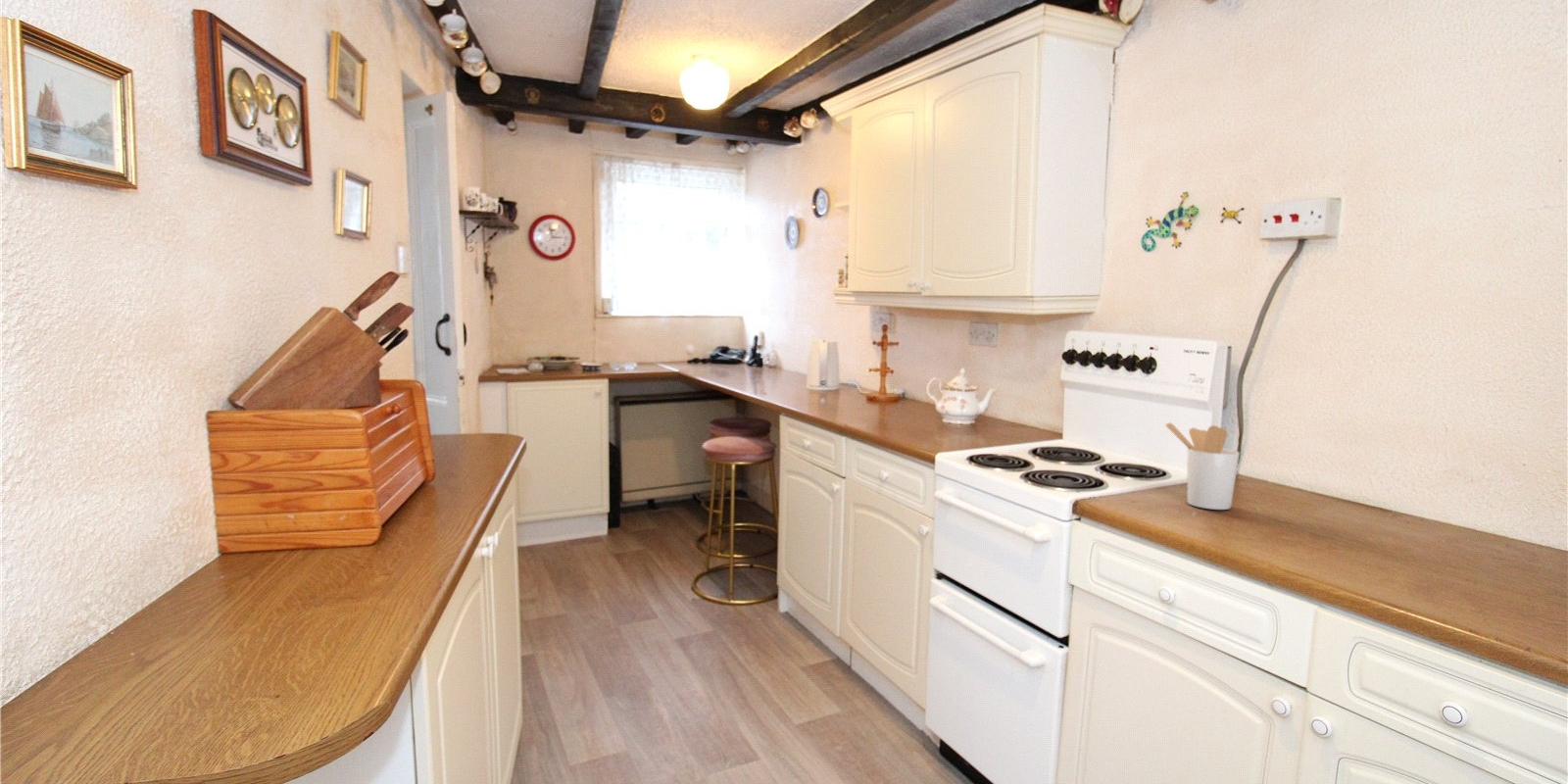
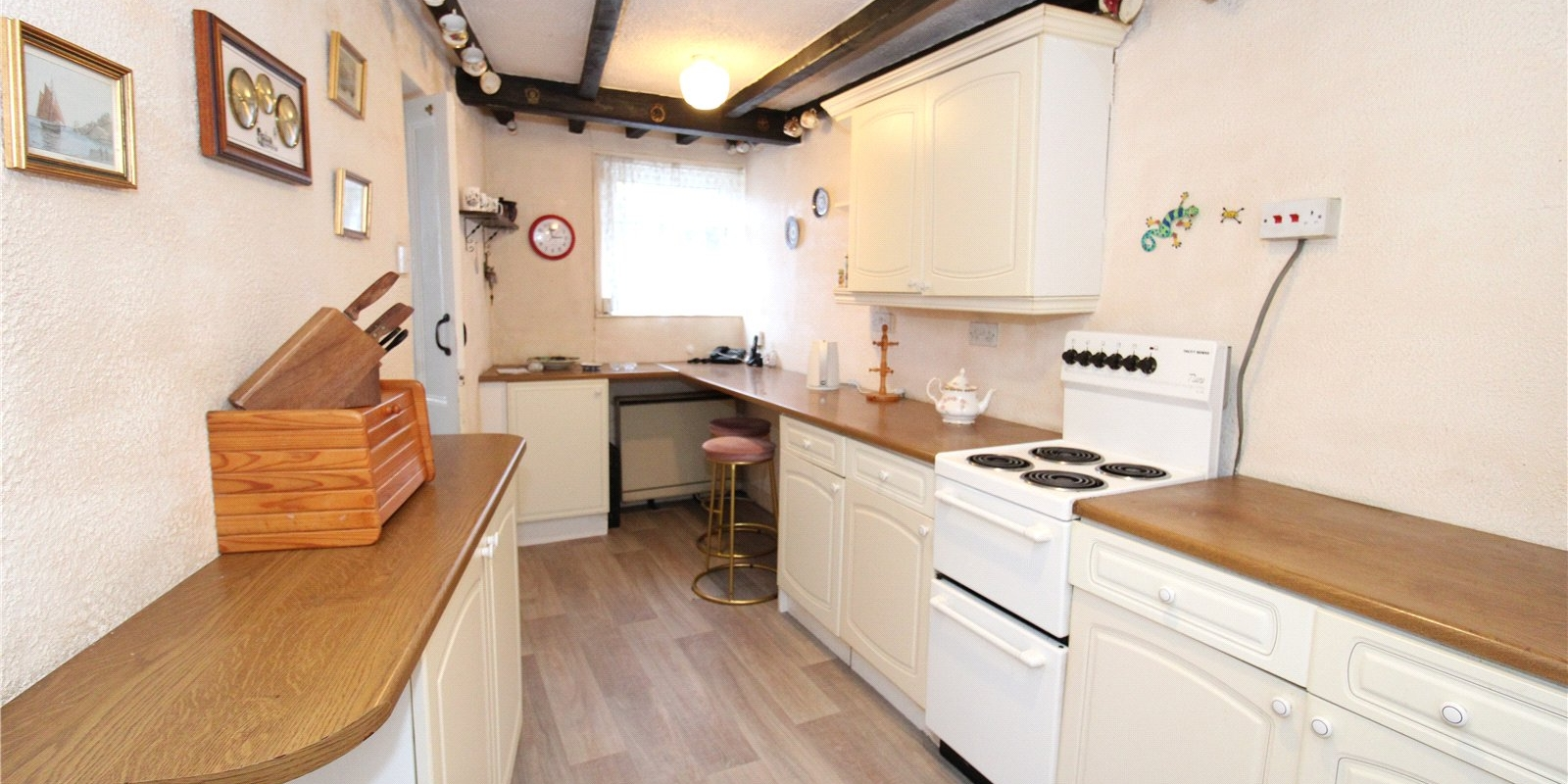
- utensil holder (1198, 463)
